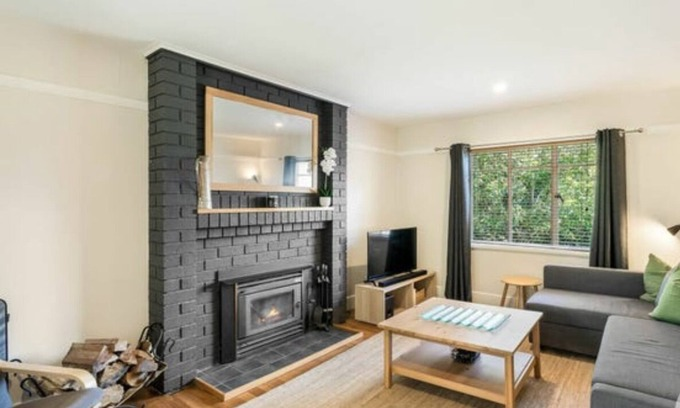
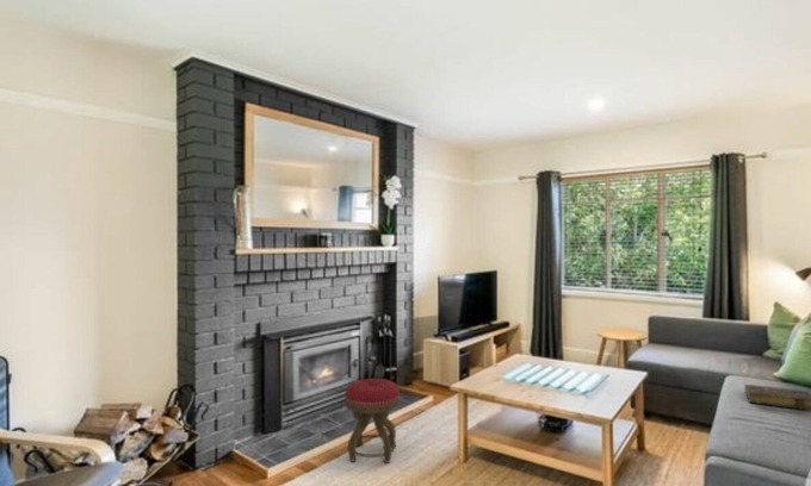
+ stool (373, 418)
+ book (779, 395)
